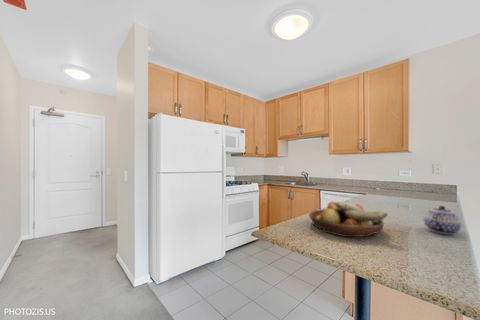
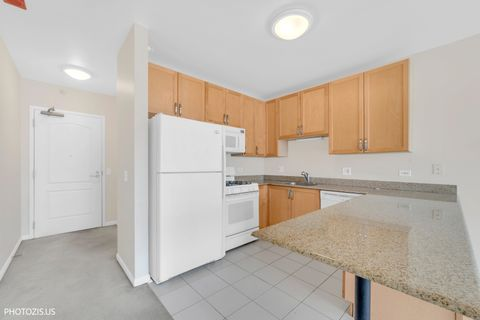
- teapot (441, 218)
- fruit bowl (344, 214)
